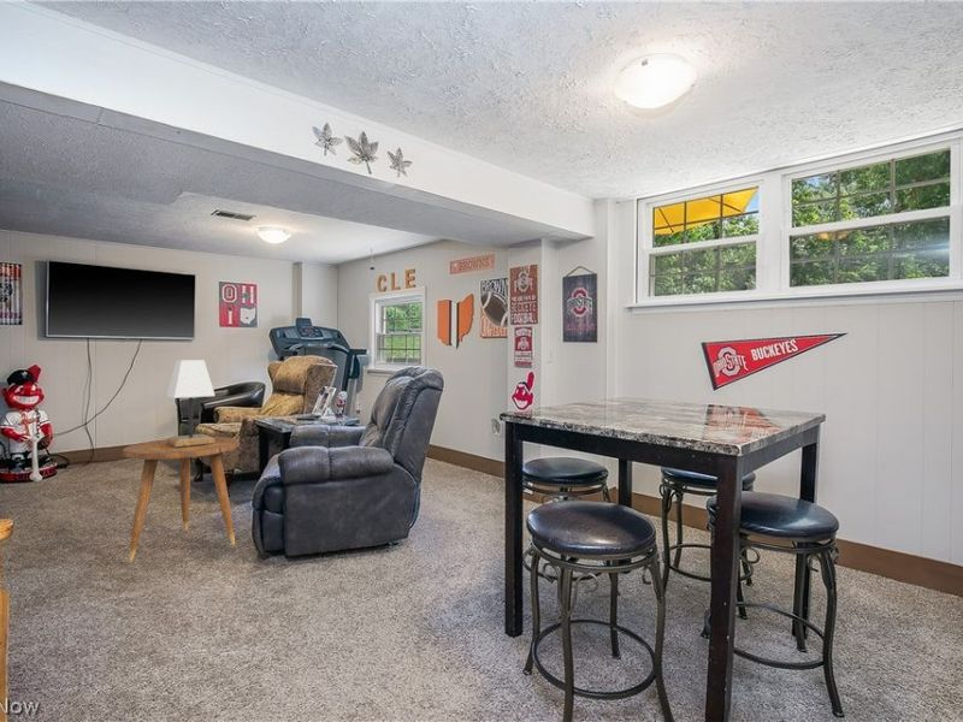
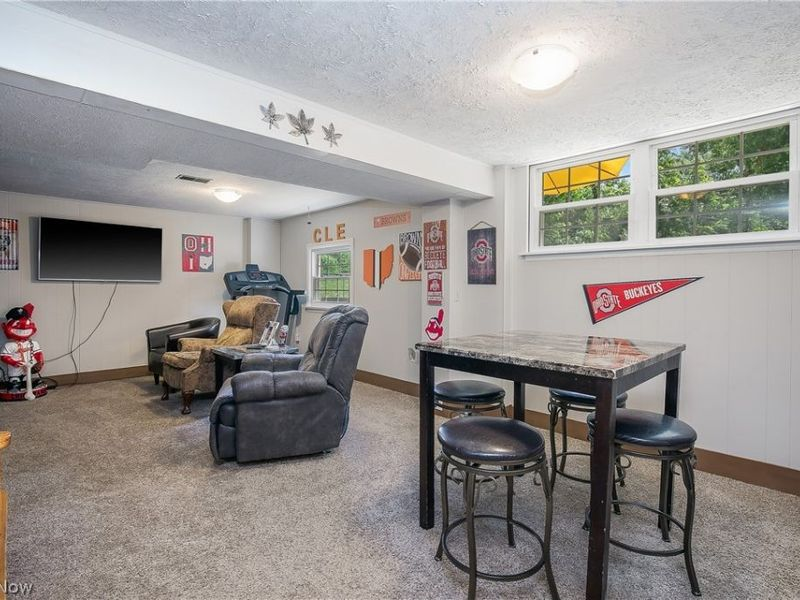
- side table (184, 495)
- lamp (190, 400)
